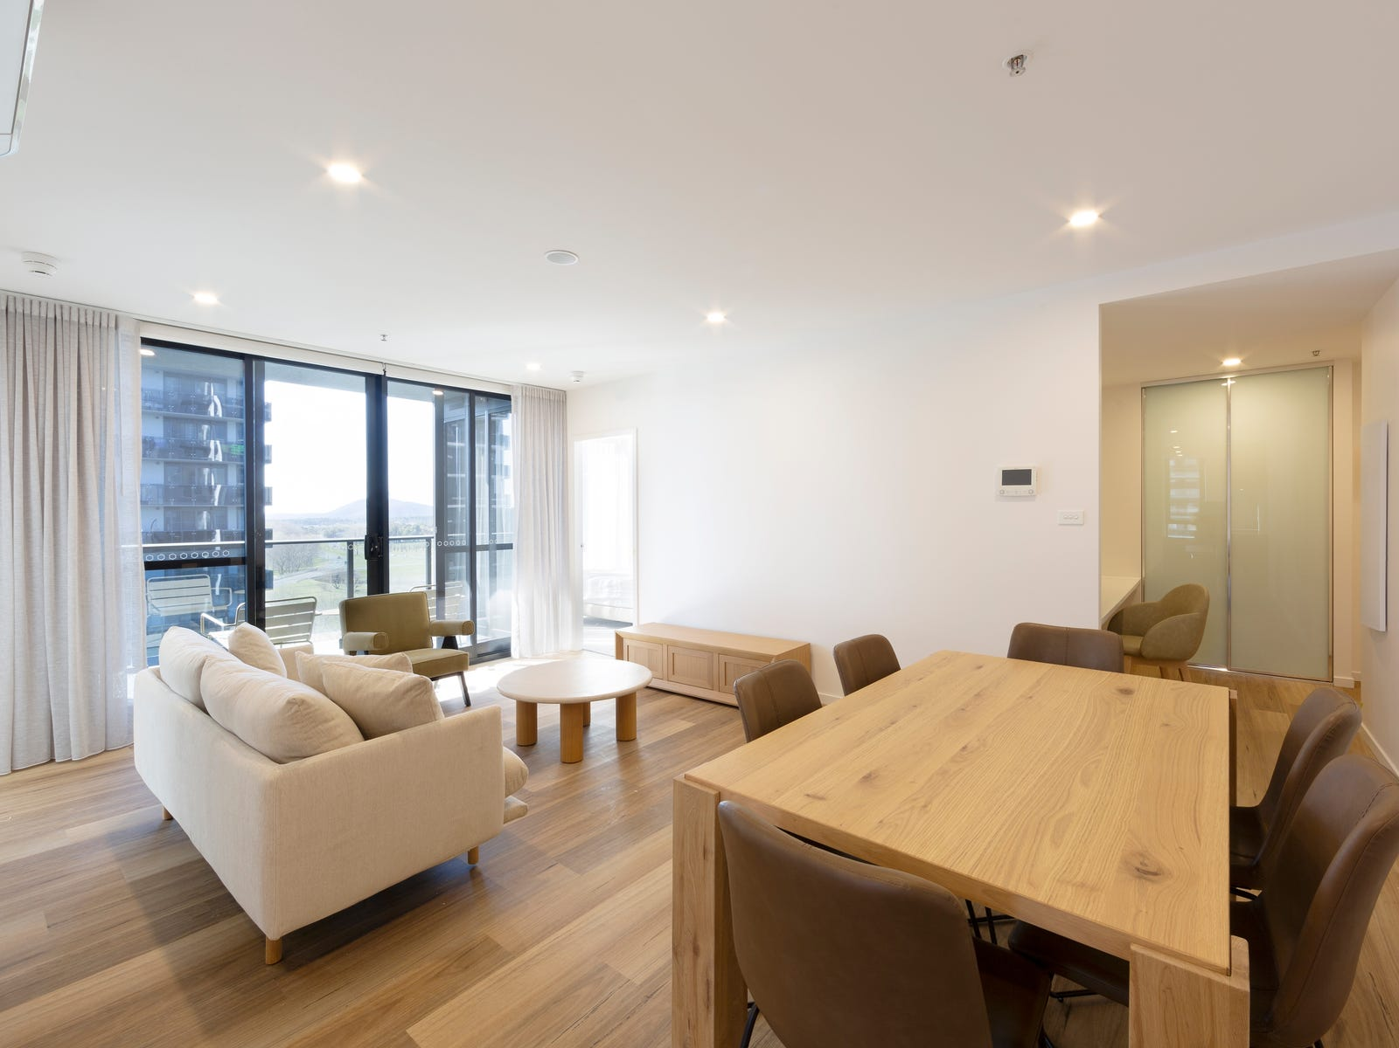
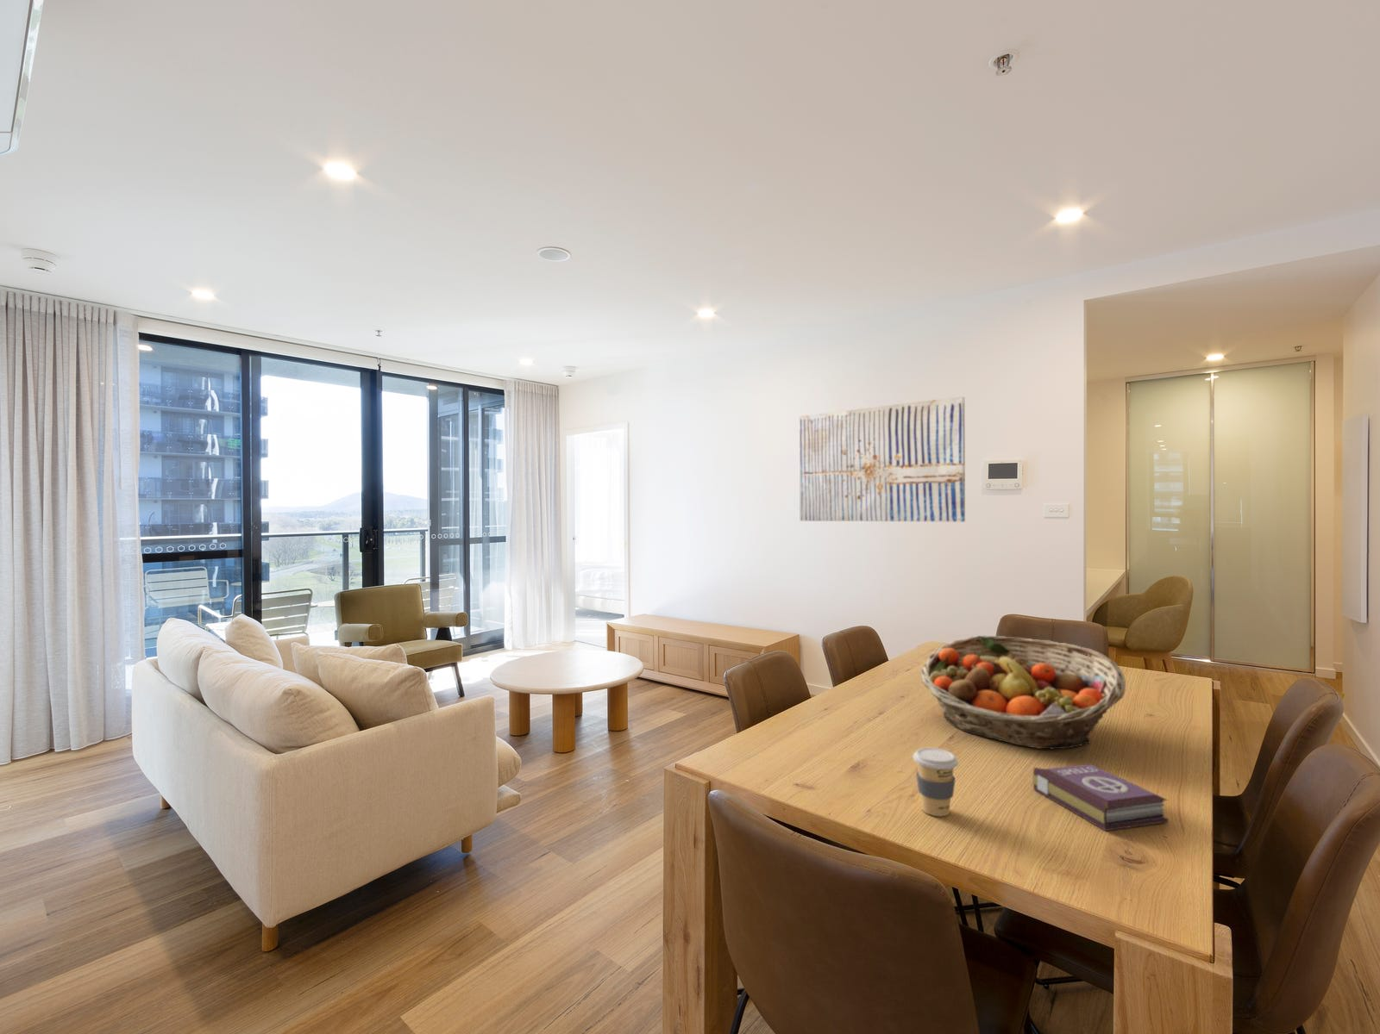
+ wall art (875, 465)
+ book (1096, 792)
+ fruit basket (1015, 686)
+ coffee cup (934, 782)
